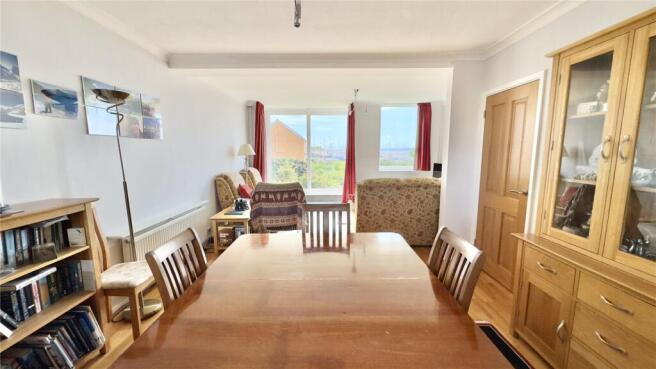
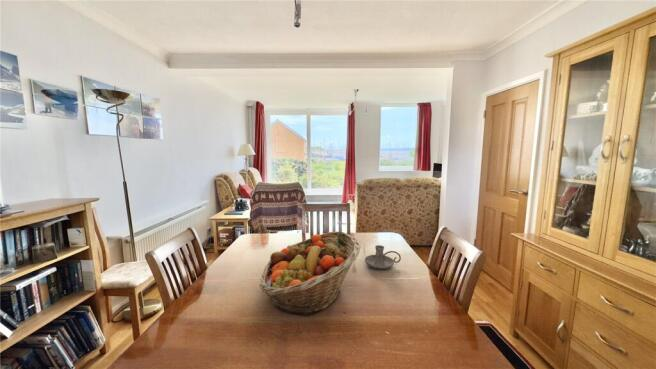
+ candle holder (382, 256)
+ fruit basket (310, 266)
